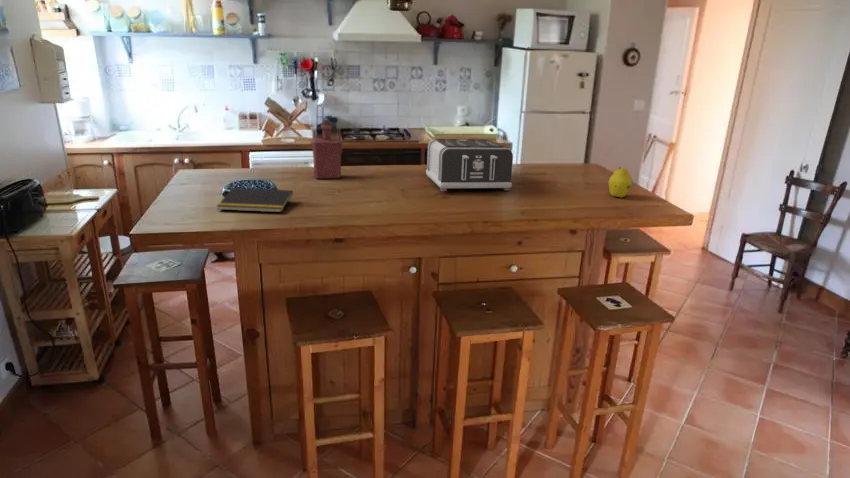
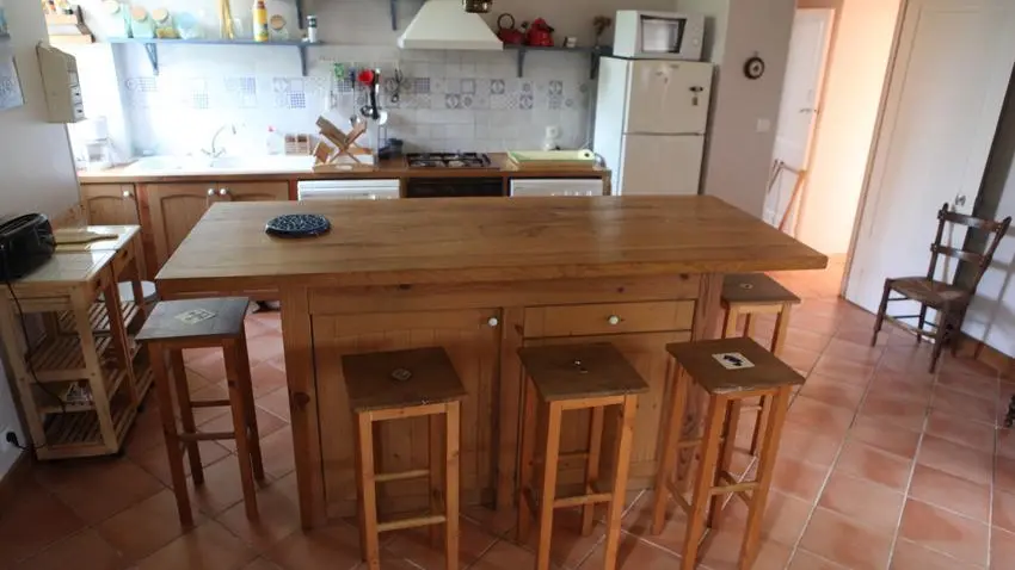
- toaster (468, 163)
- bottle (326, 149)
- notepad (256, 199)
- fruit (620, 182)
